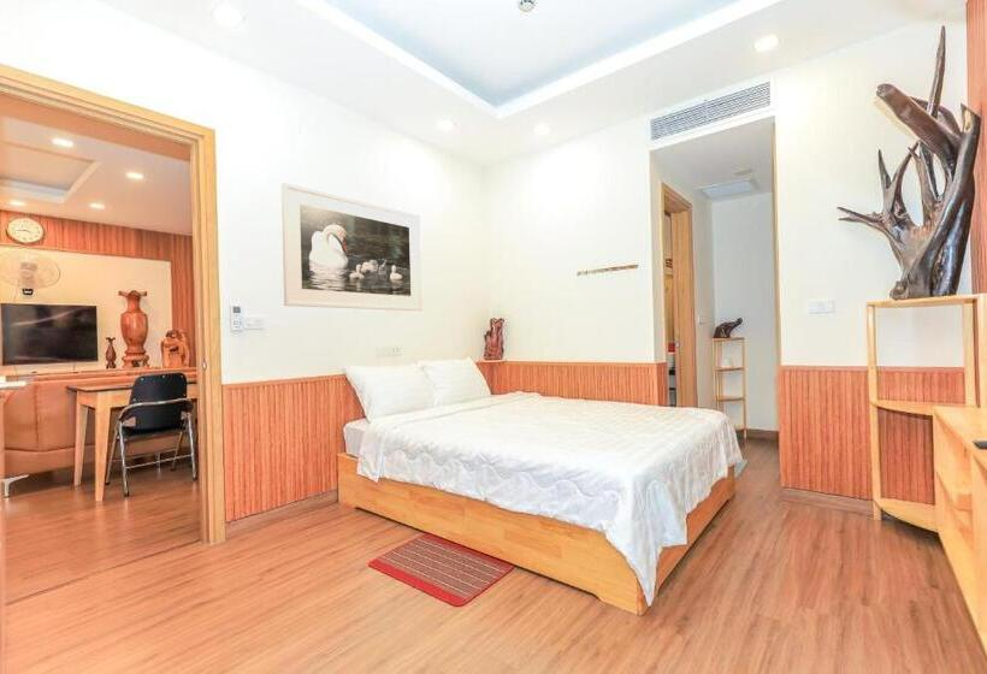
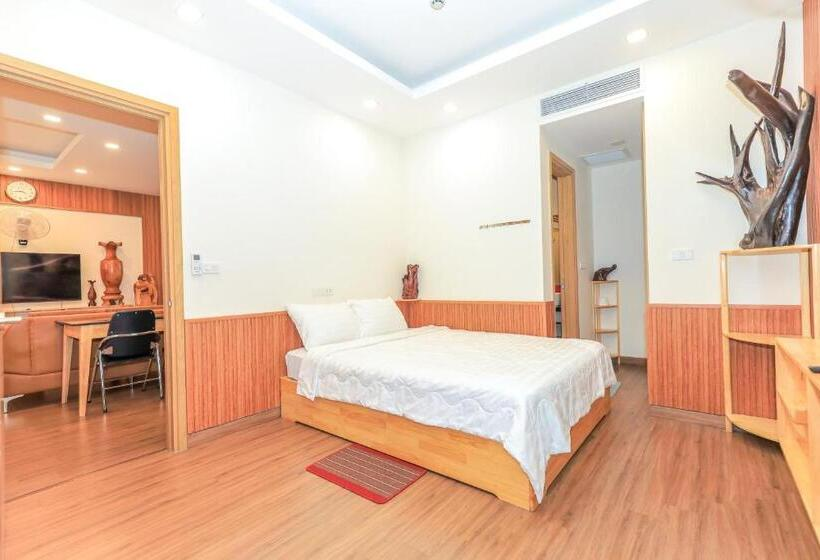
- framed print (360, 254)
